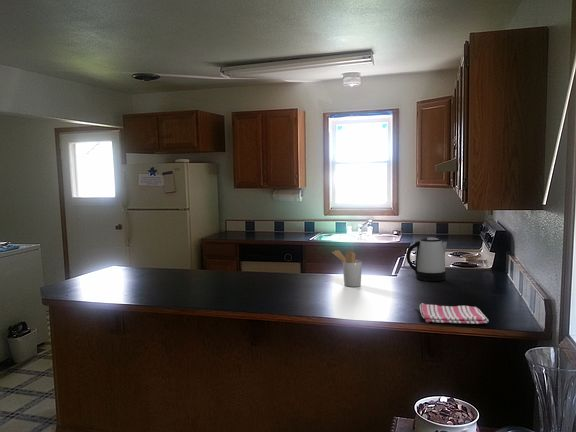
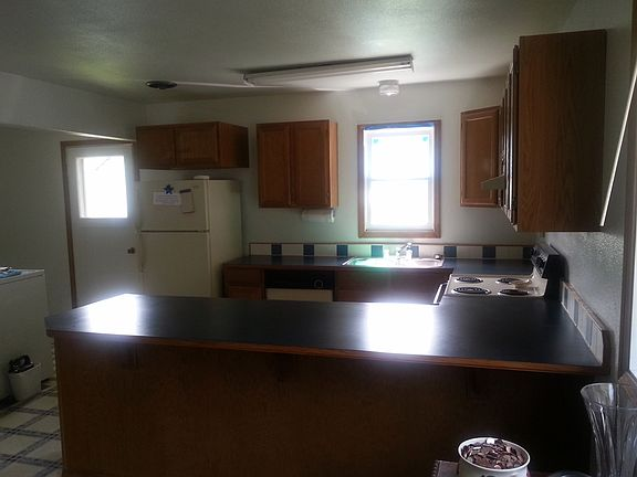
- utensil holder (347, 267)
- dish towel (452, 313)
- kettle (426, 258)
